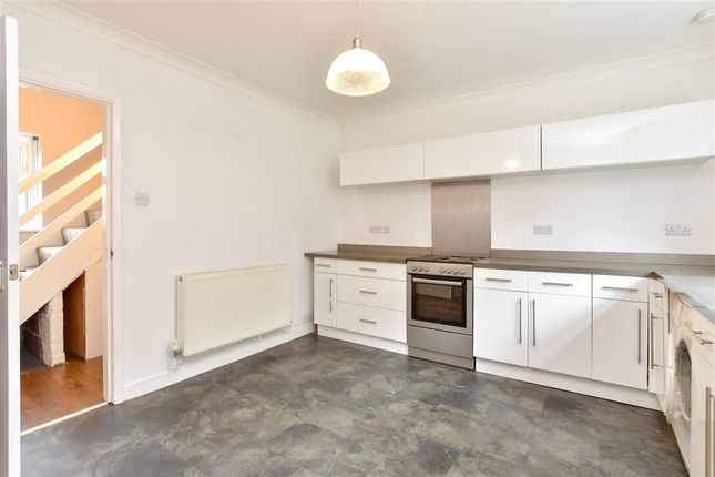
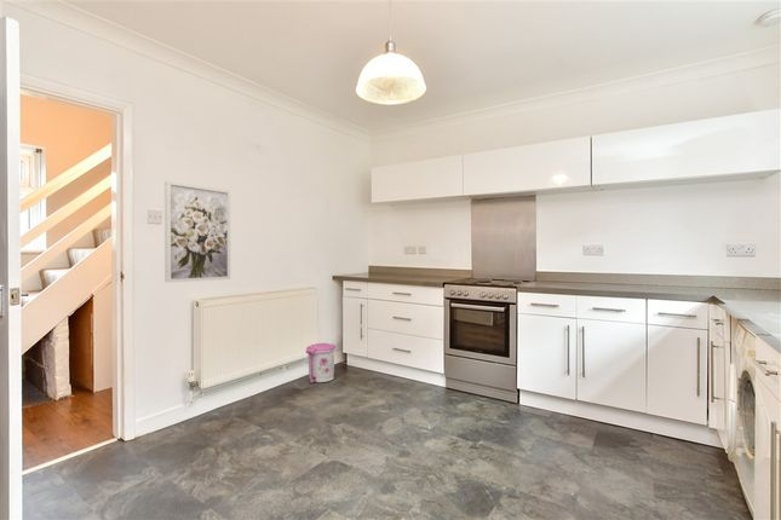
+ trash can (321, 362)
+ wall art (199, 233)
